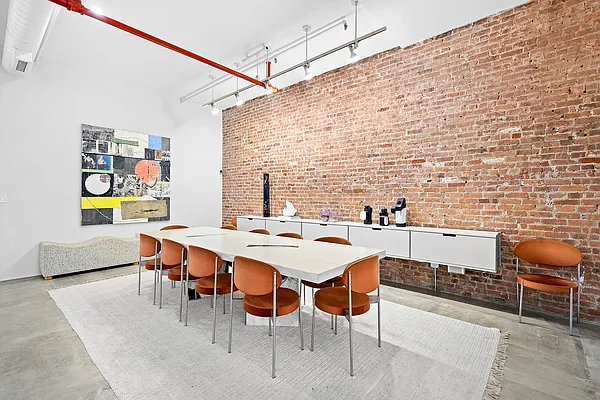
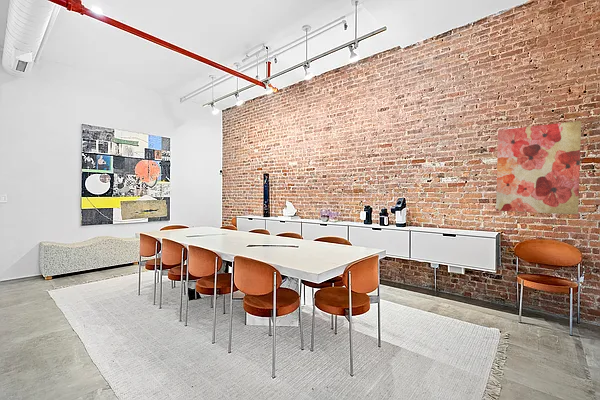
+ wall art (535, 169)
